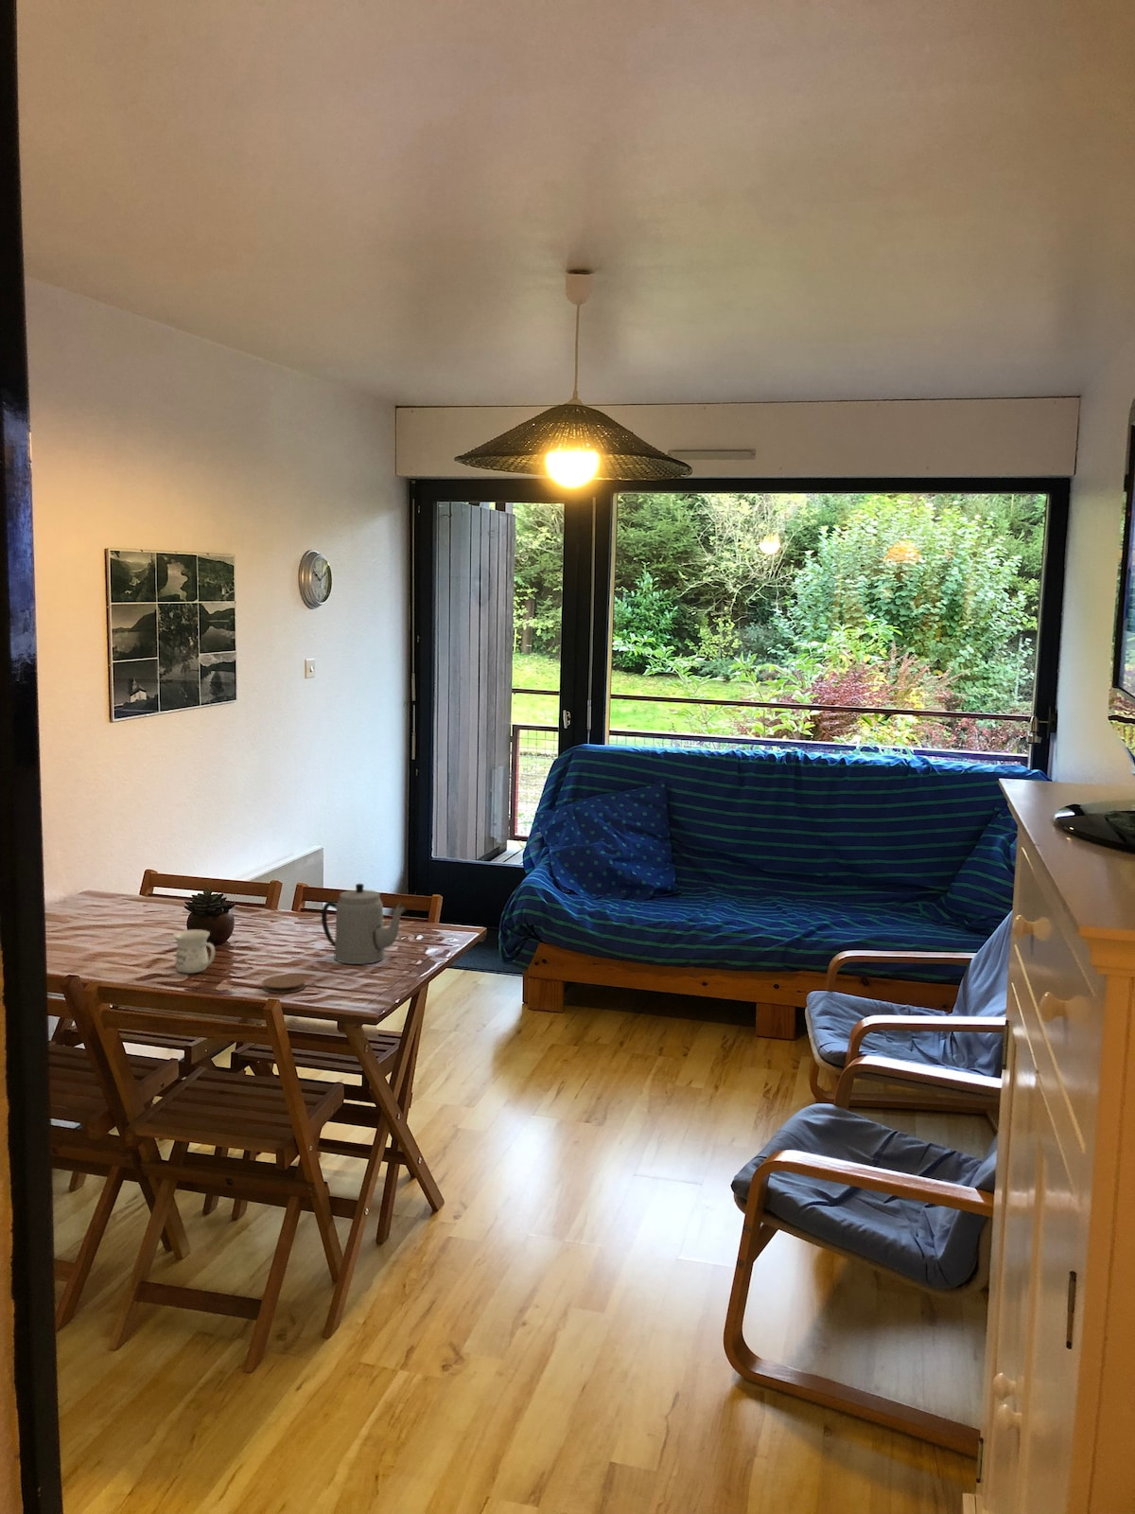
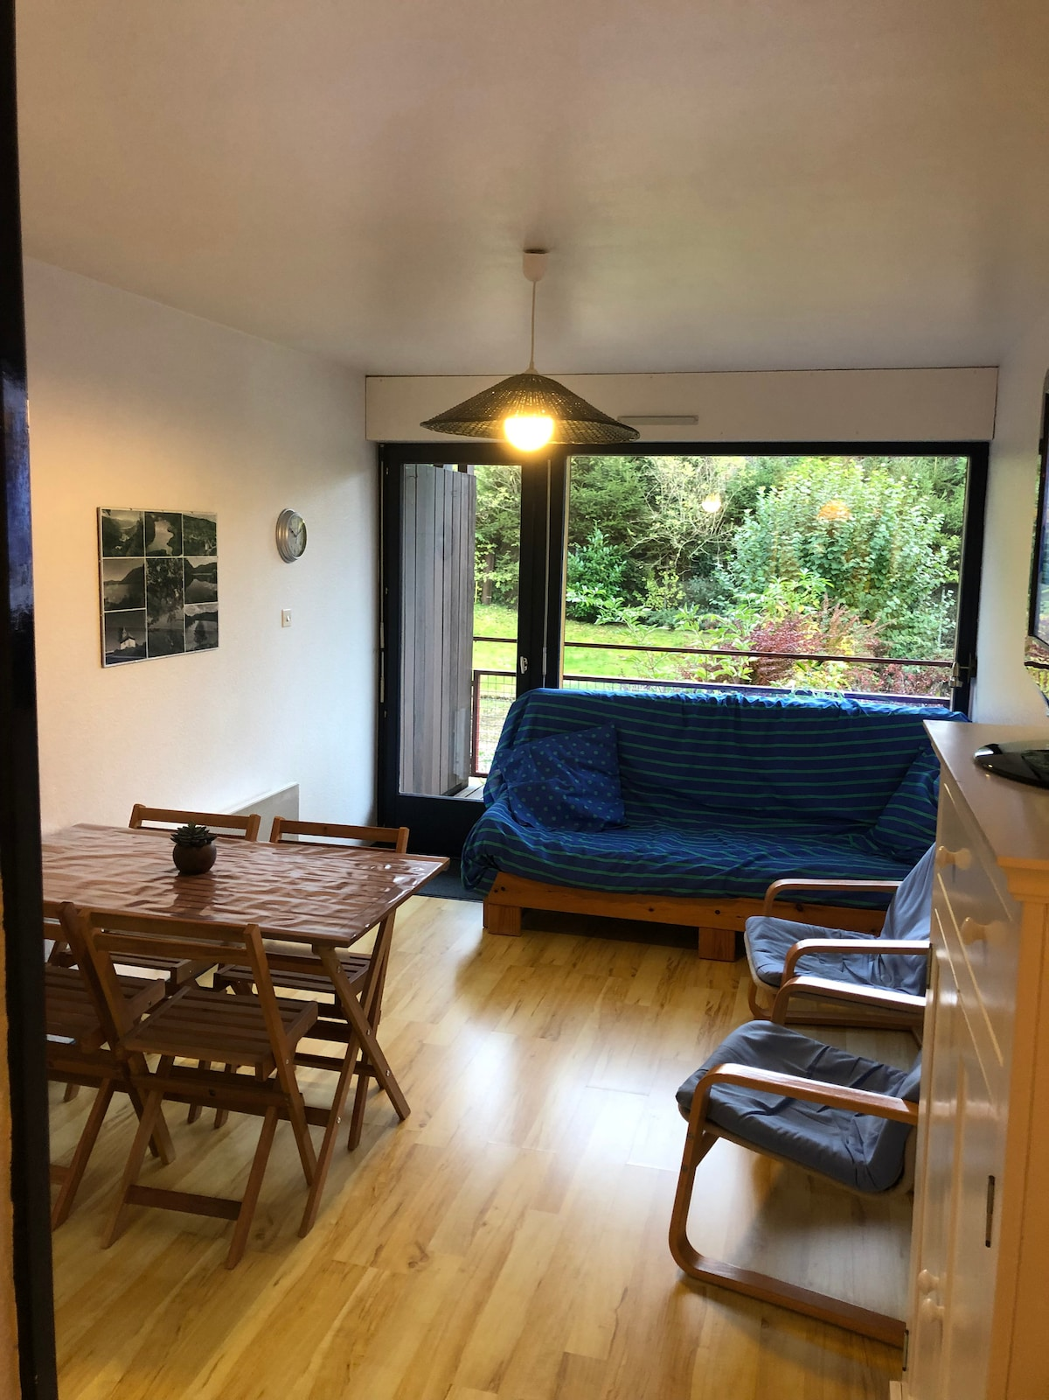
- teapot (362, 920)
- mug (197, 953)
- coaster (284, 984)
